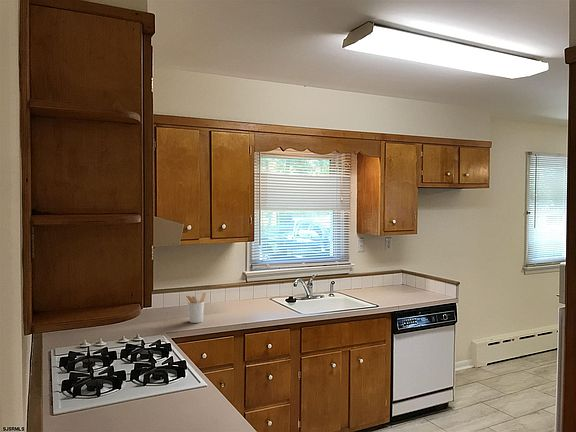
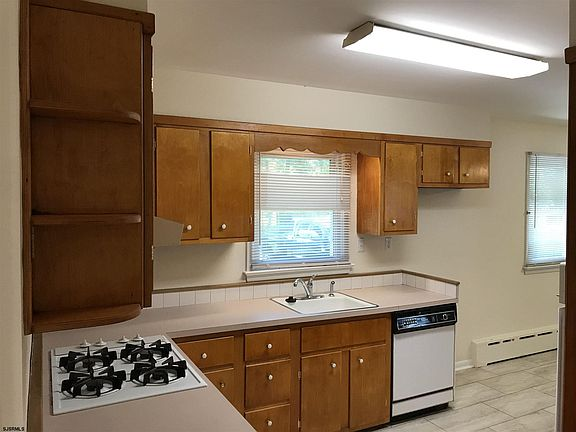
- utensil holder (194, 307)
